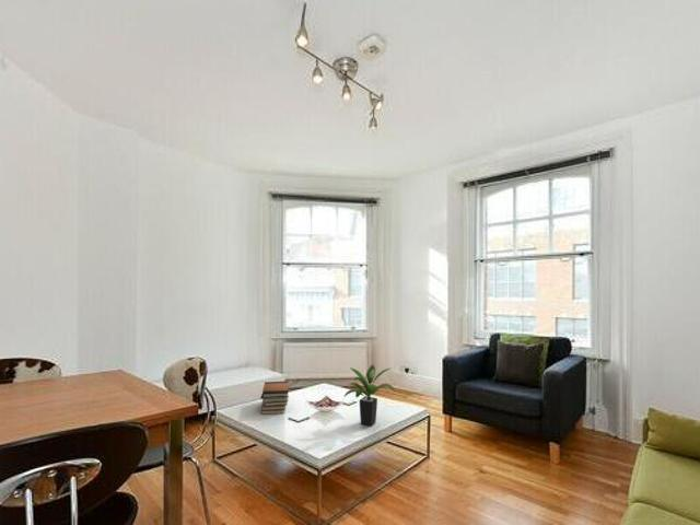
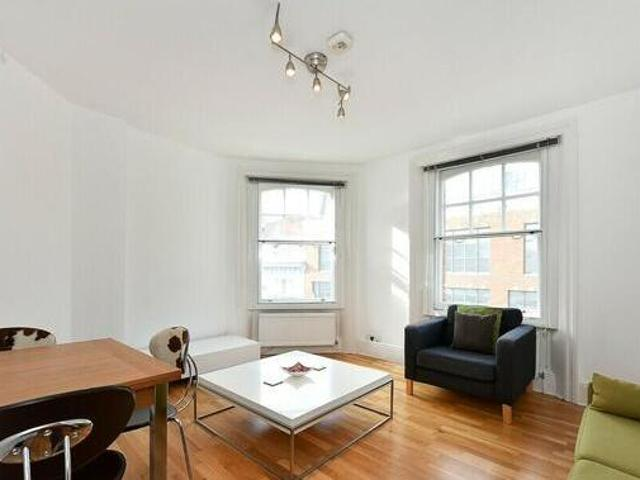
- potted plant (368, 395)
- book stack (275, 396)
